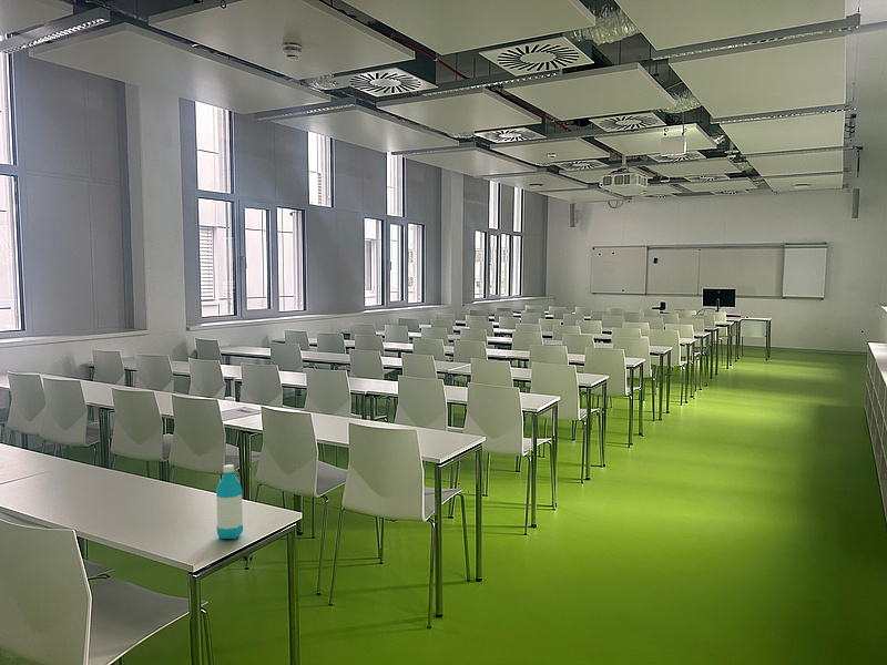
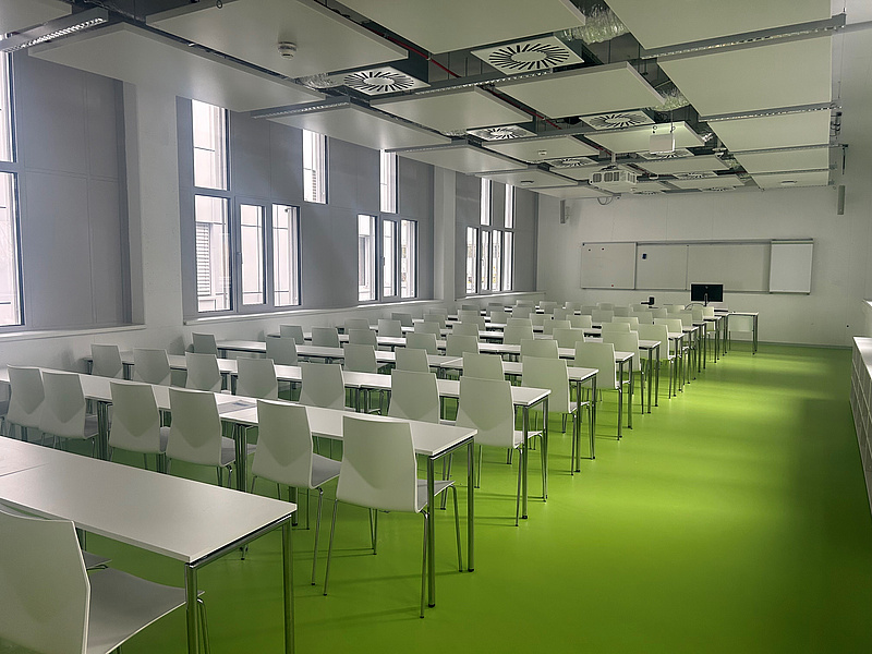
- water bottle (228, 501)
